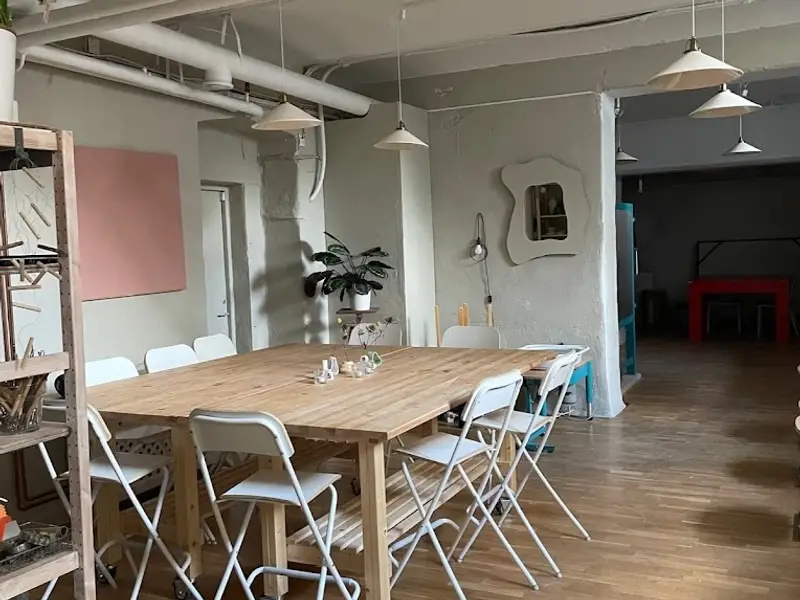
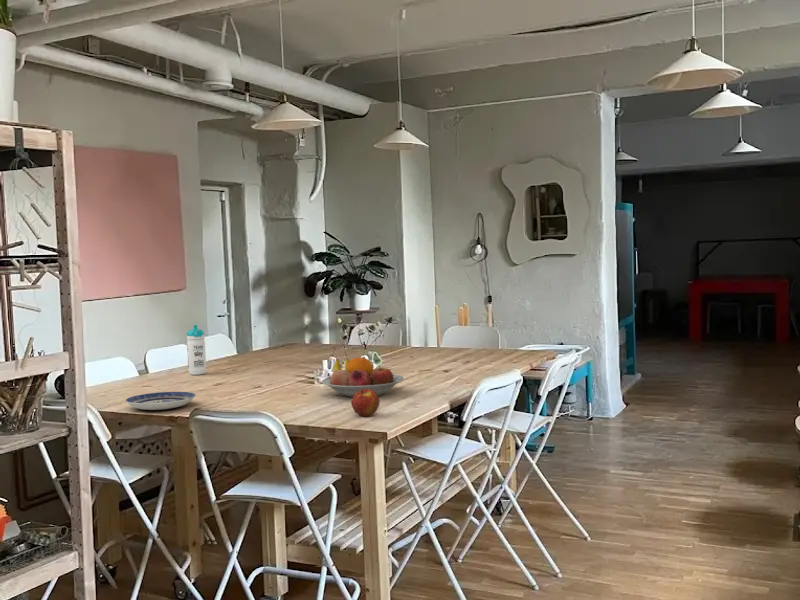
+ fruit bowl (362, 376)
+ apple (365, 401)
+ plate (161, 402)
+ water bottle (196, 349)
